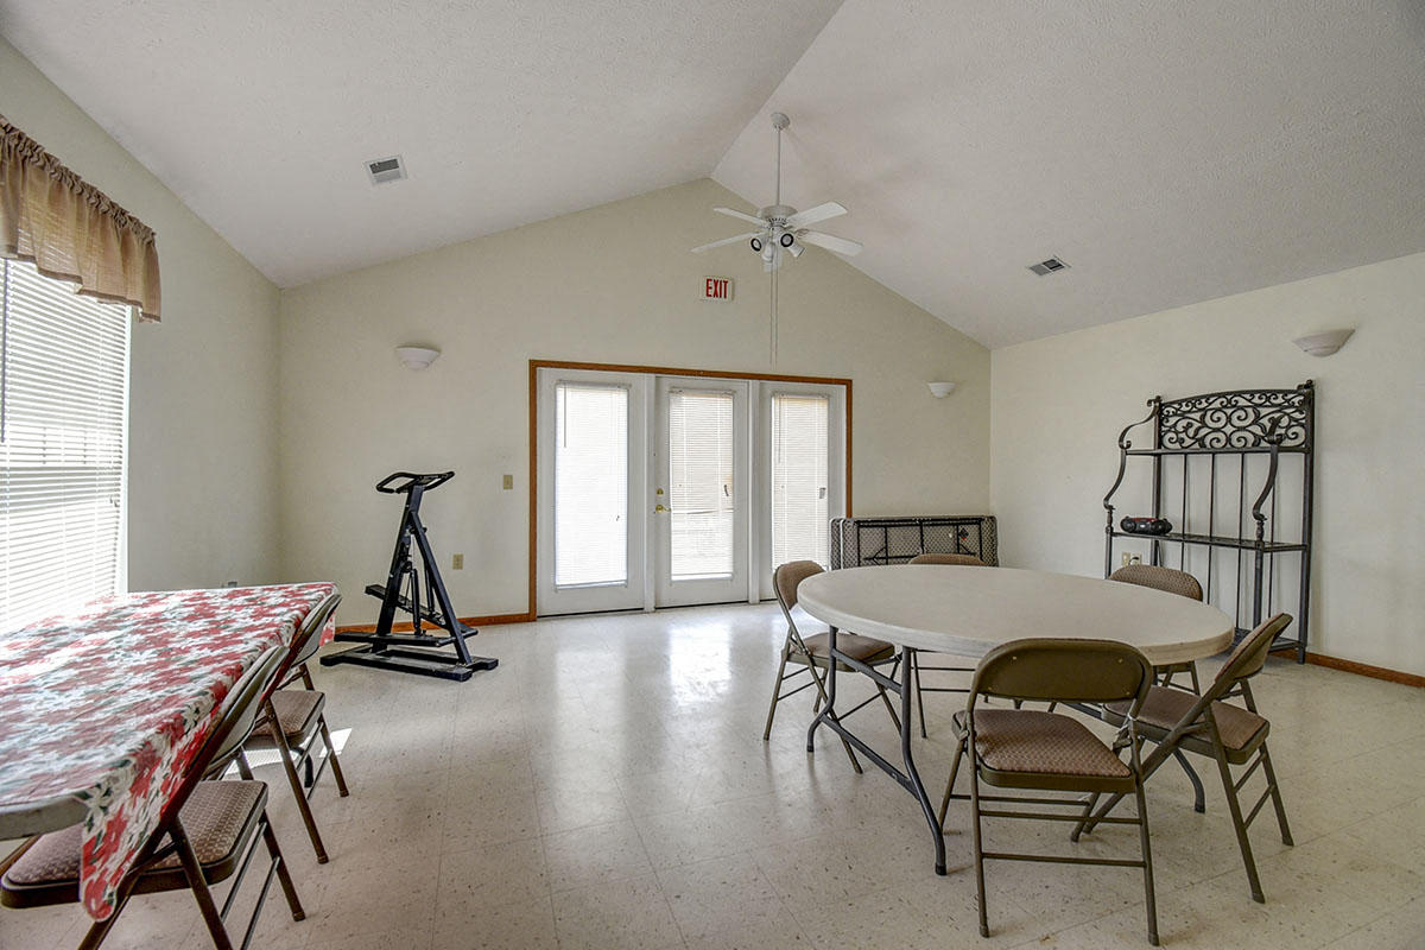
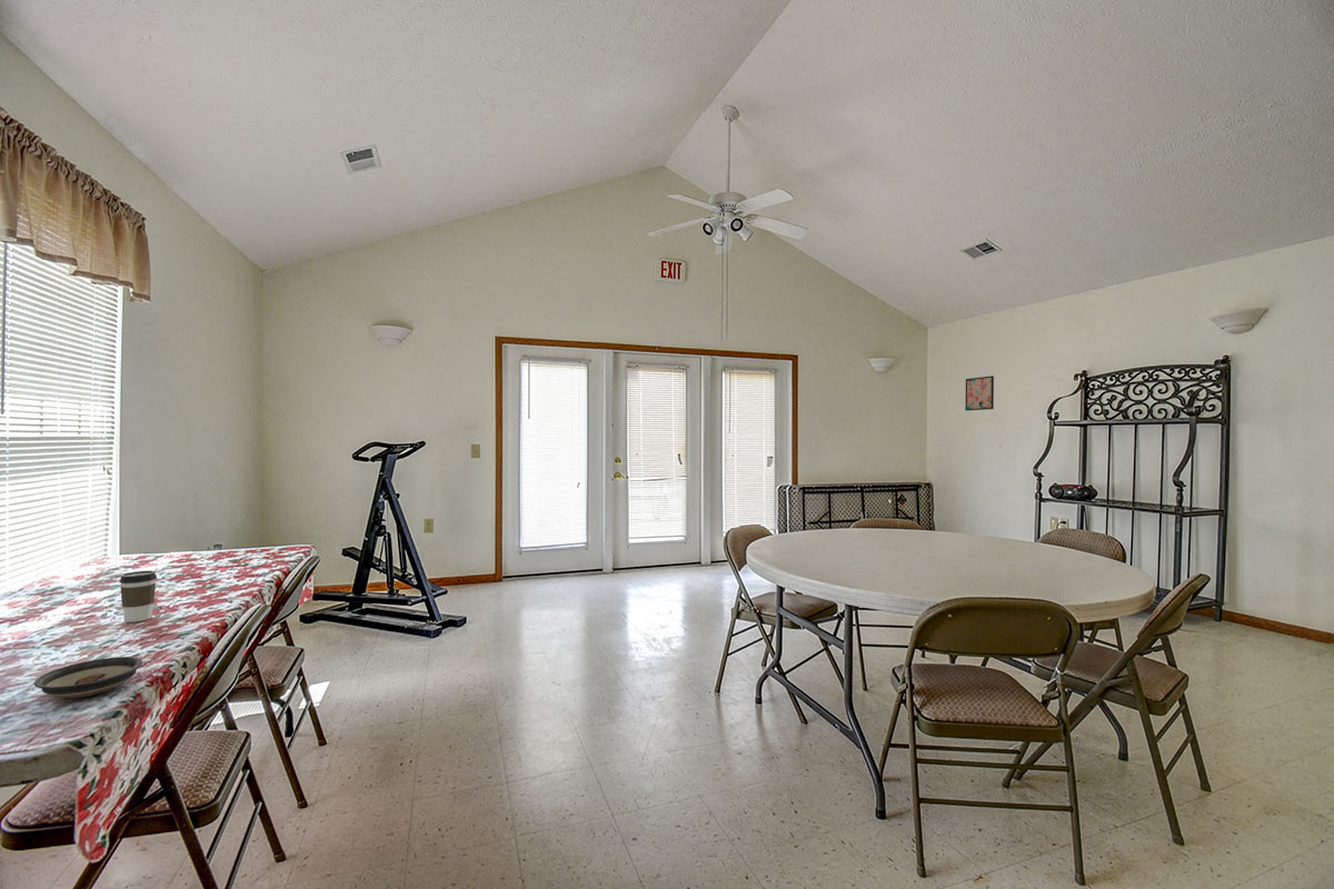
+ coffee cup (138, 596)
+ saucer (90, 680)
+ wall art (978, 393)
